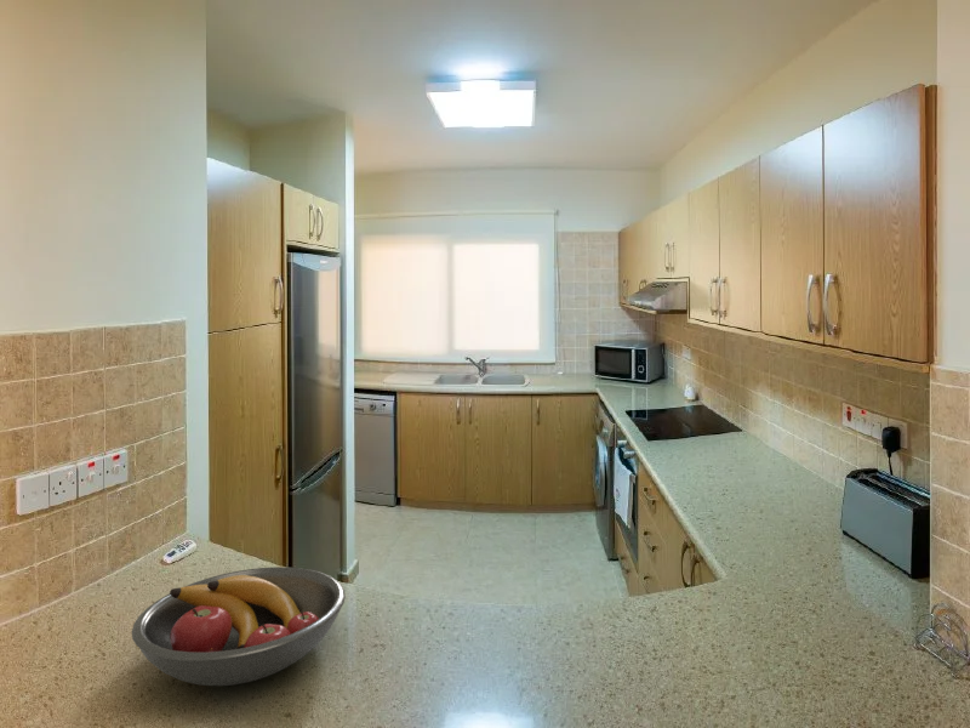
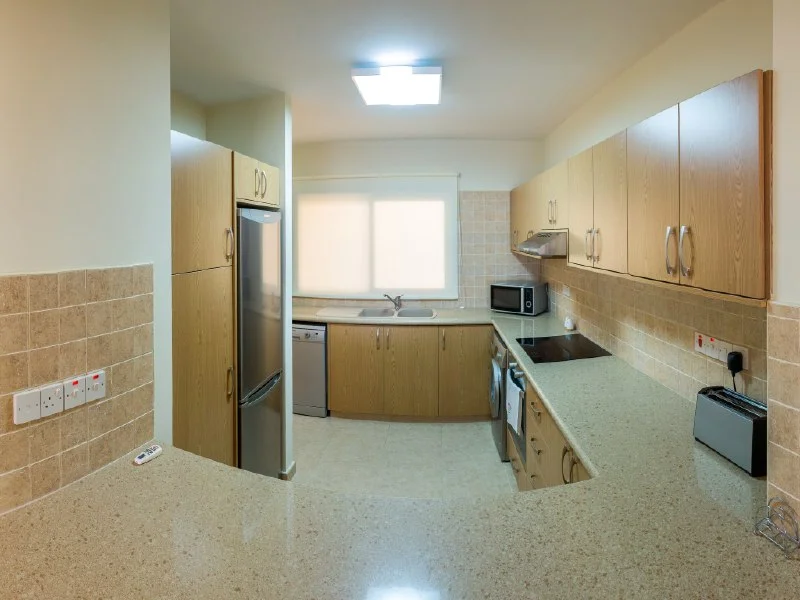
- fruit bowl (246, 622)
